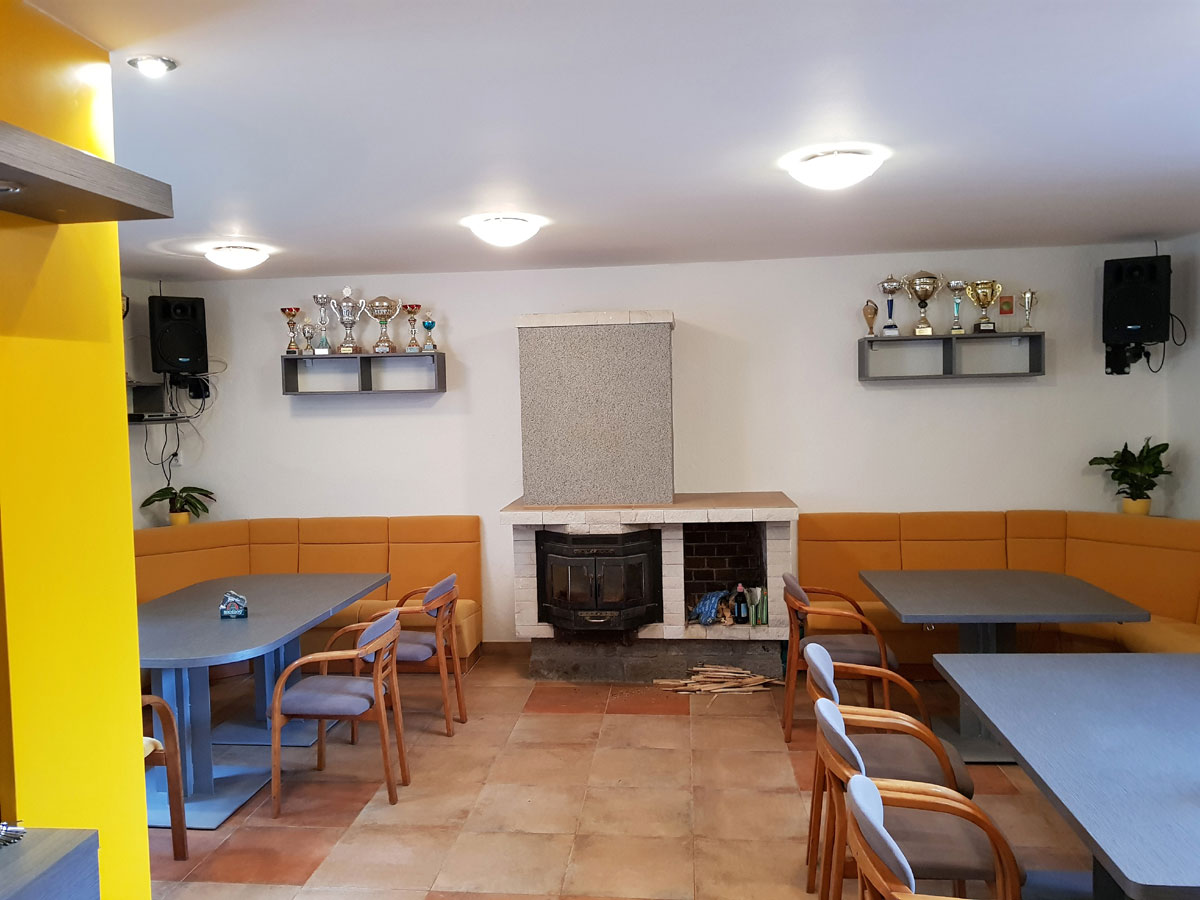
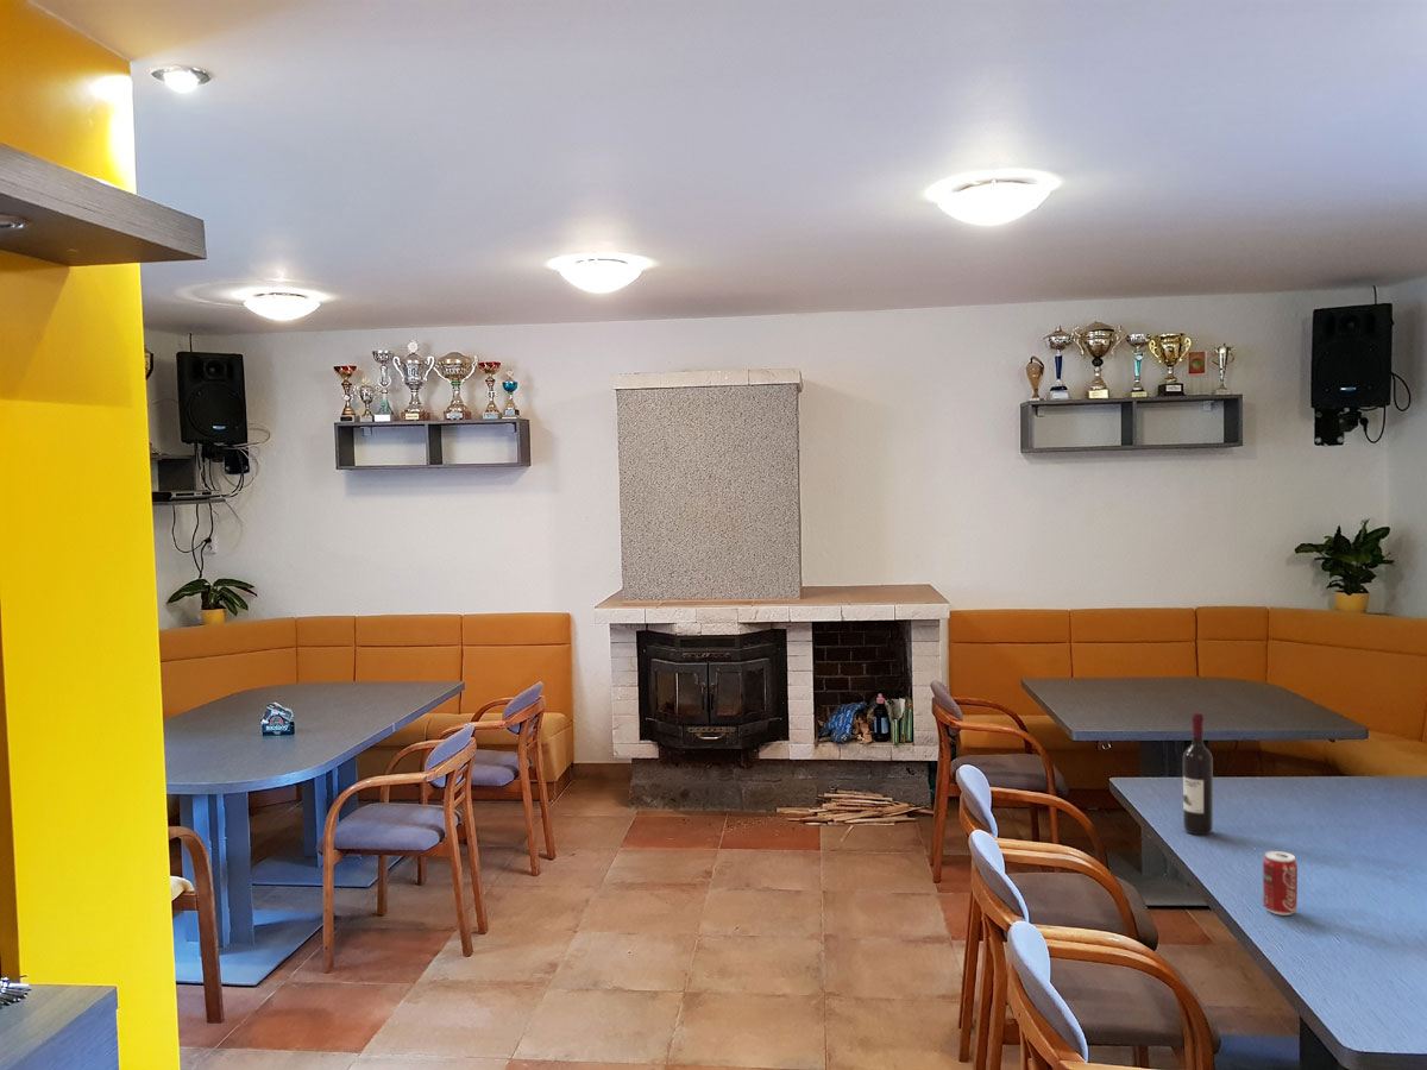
+ wine bottle (1197, 772)
+ beverage can (1280, 881)
